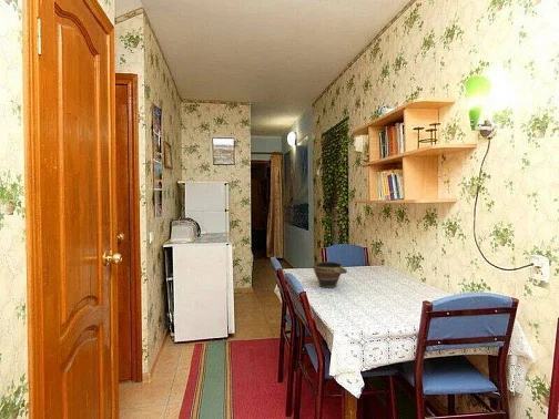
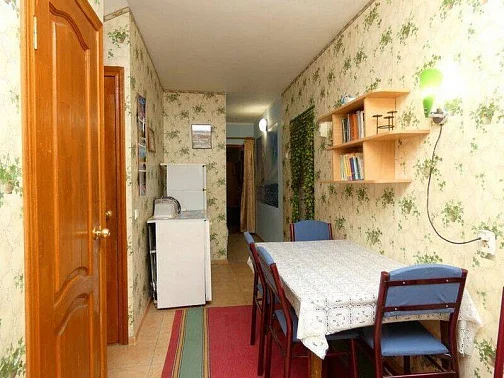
- bowl (328, 275)
